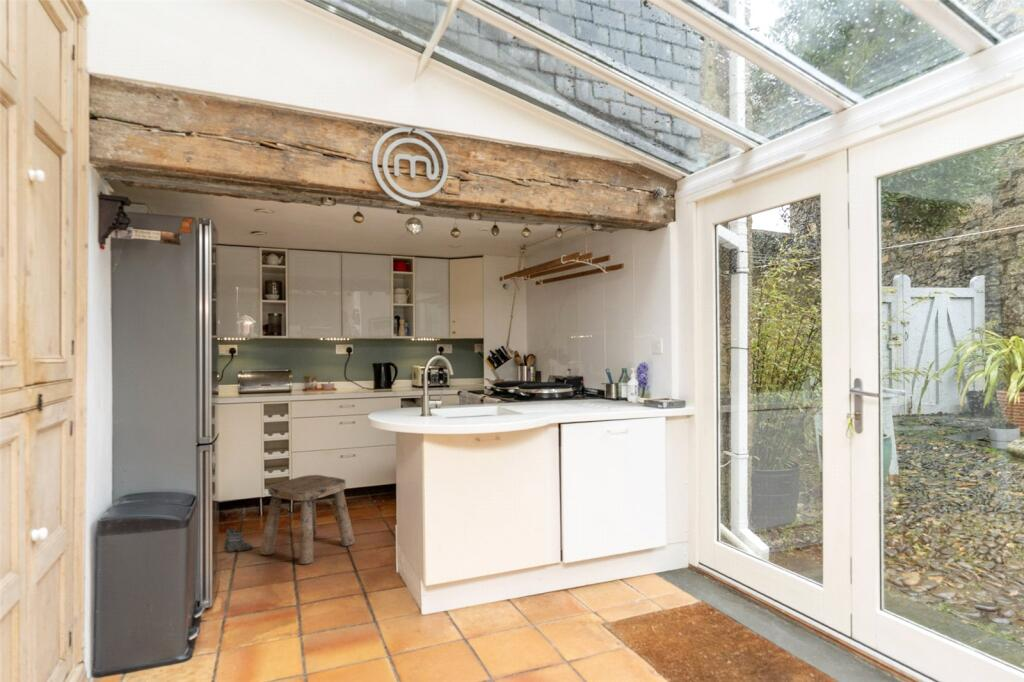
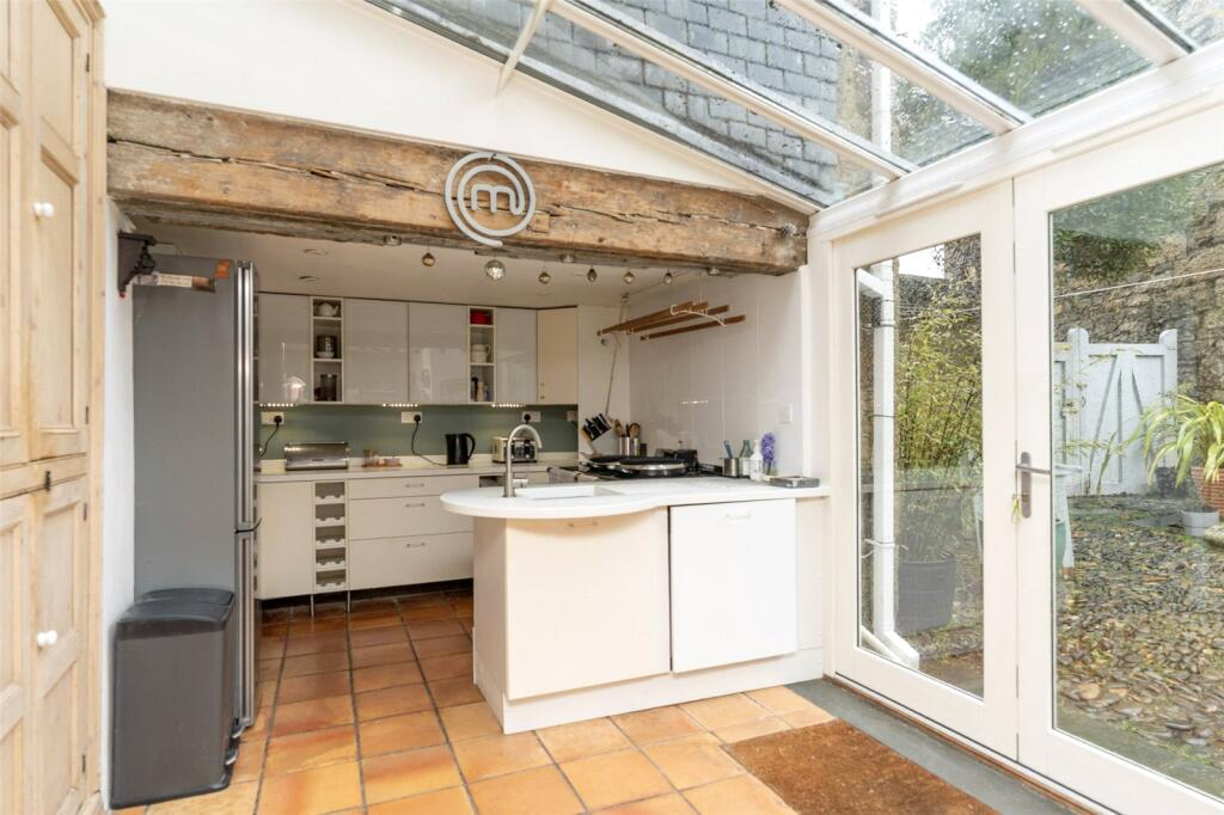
- boots (237, 538)
- stool (308, 515)
